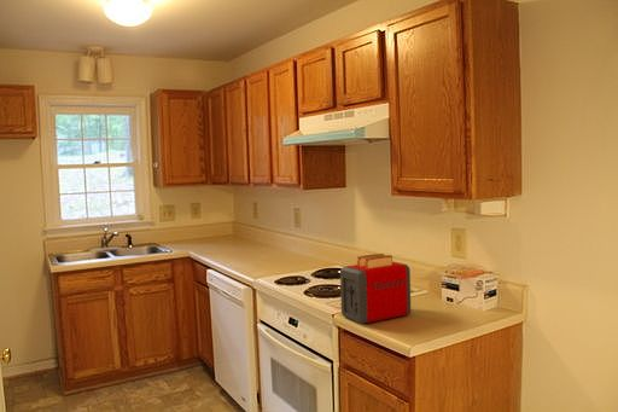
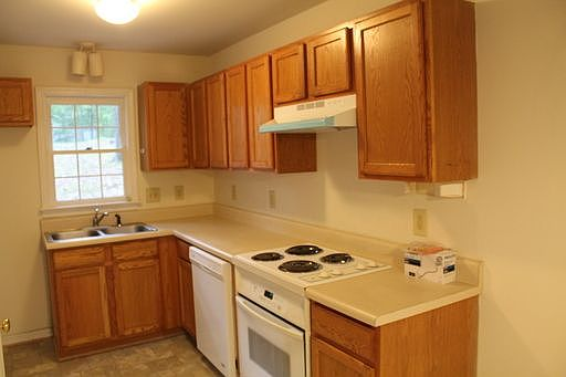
- toaster (374, 285)
